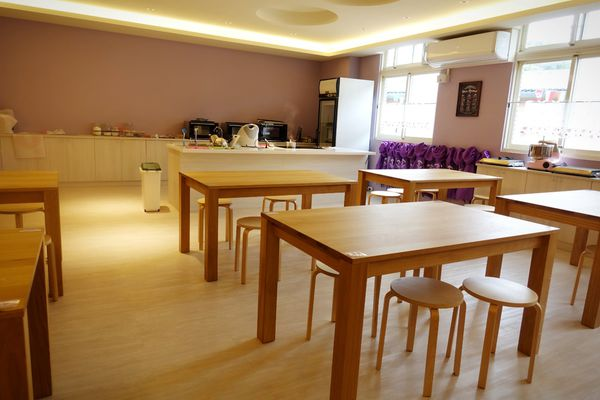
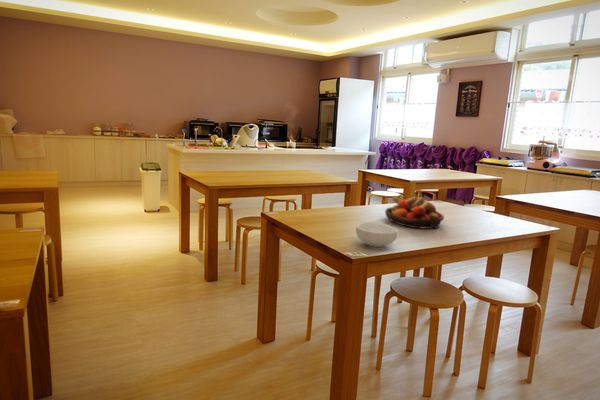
+ cereal bowl (376, 235)
+ fruit bowl (413, 210)
